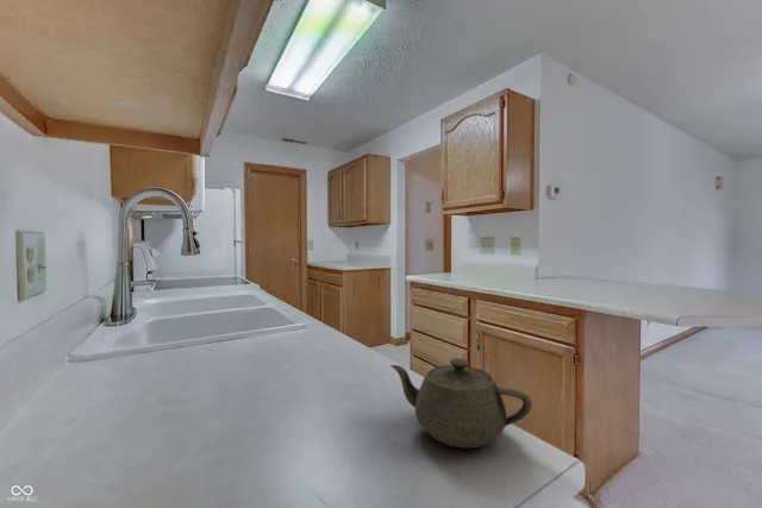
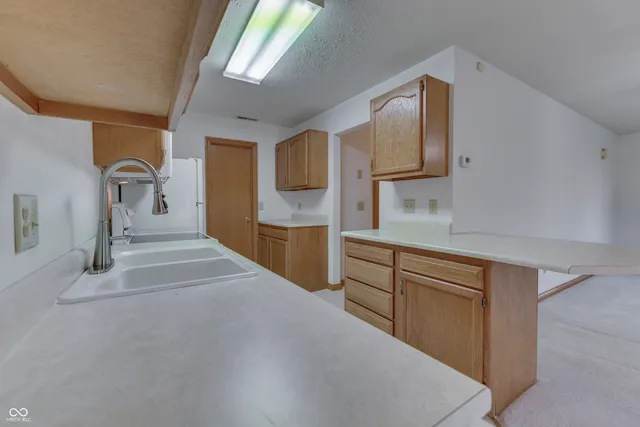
- teapot (454, 394)
